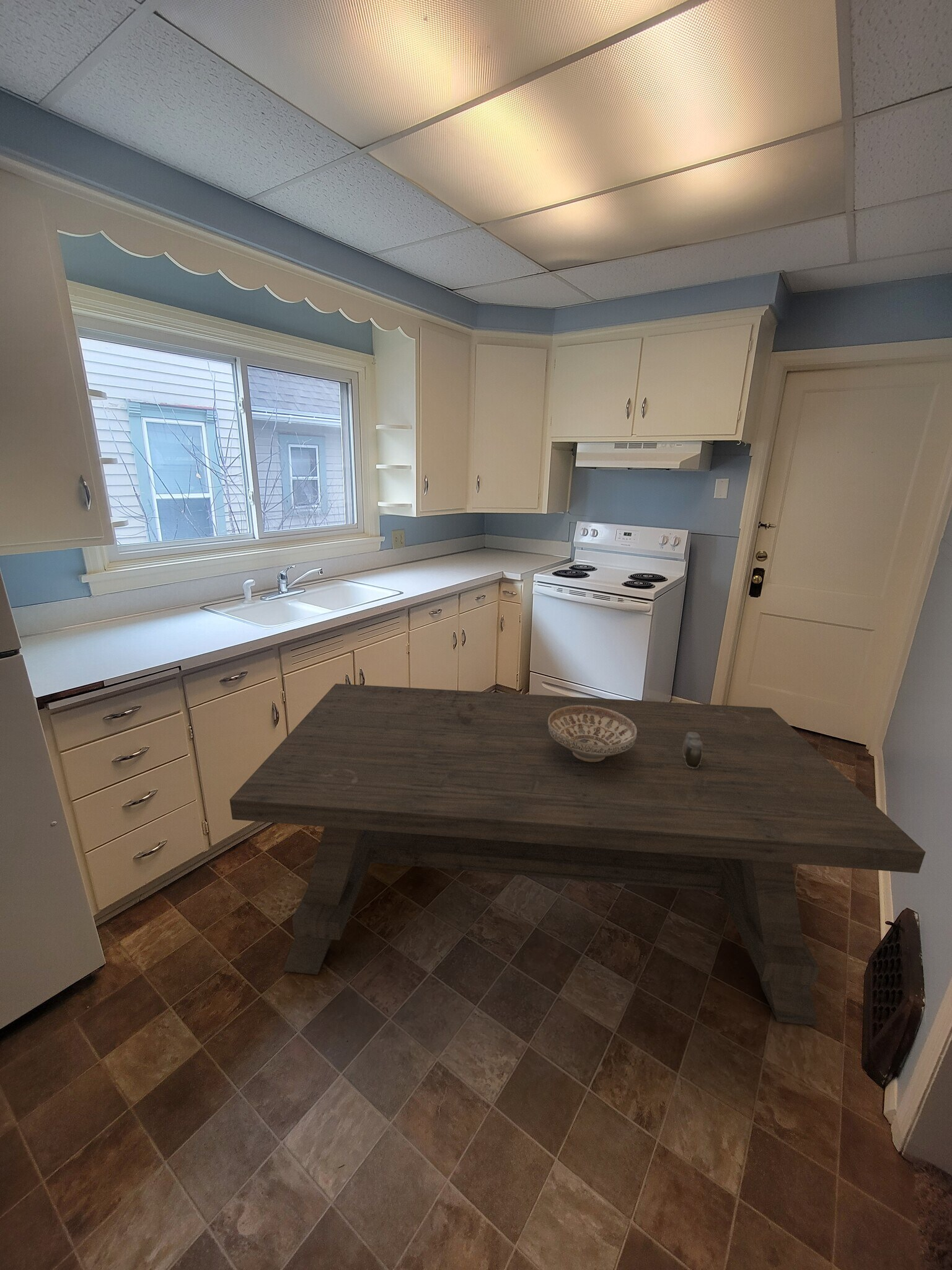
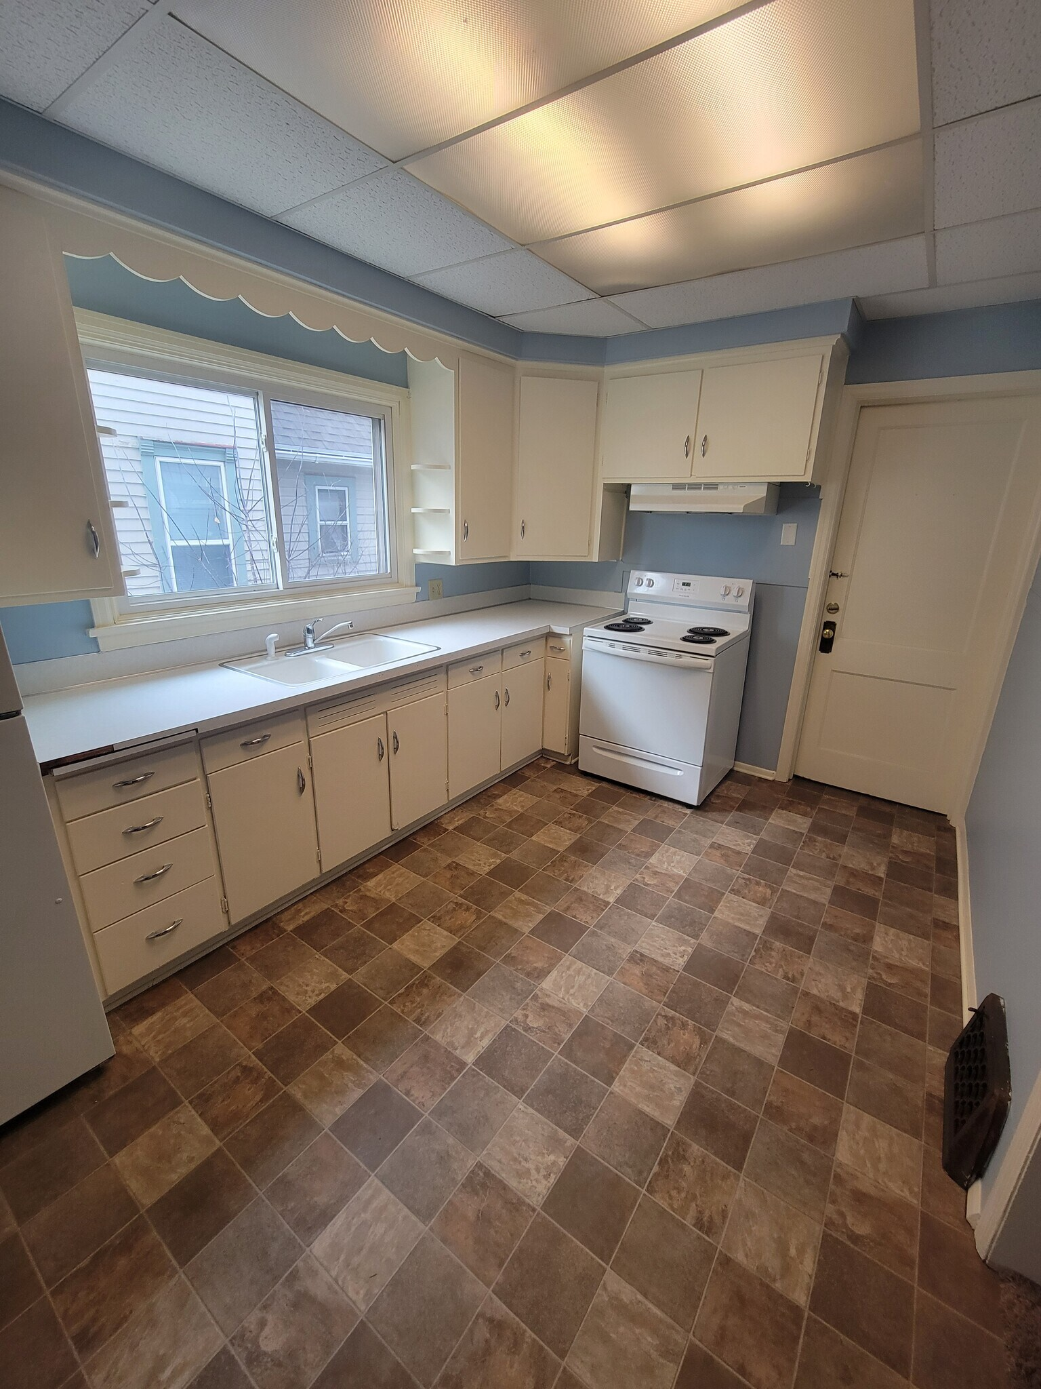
- salt and pepper shaker (692, 748)
- dining table (545, 824)
- decorative bowl (591, 738)
